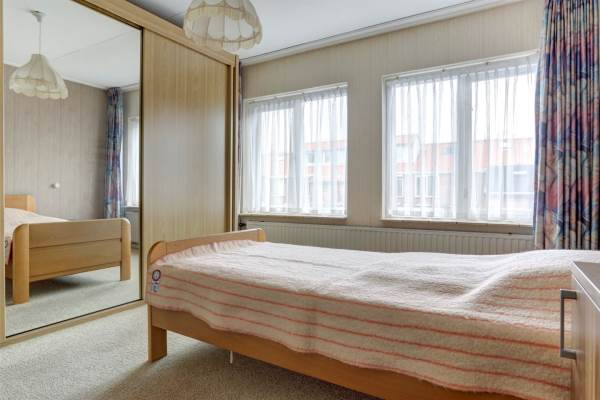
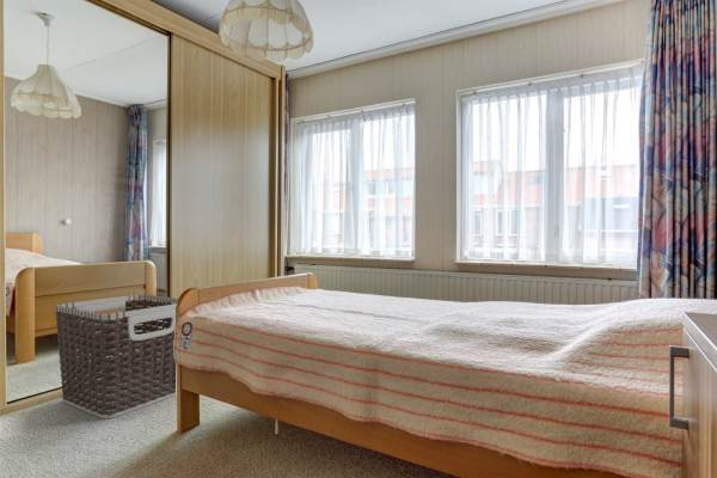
+ clothes hamper (125, 349)
